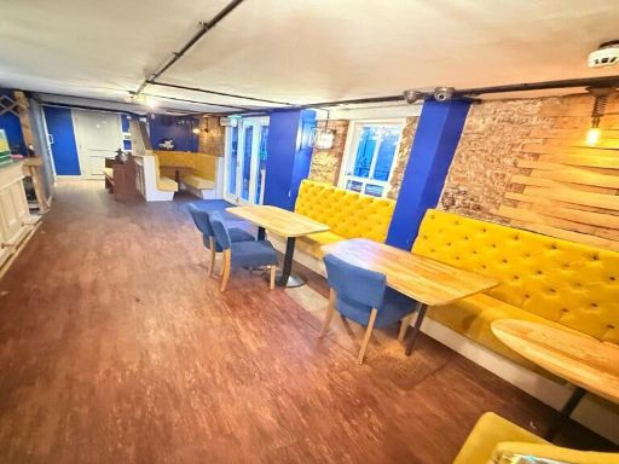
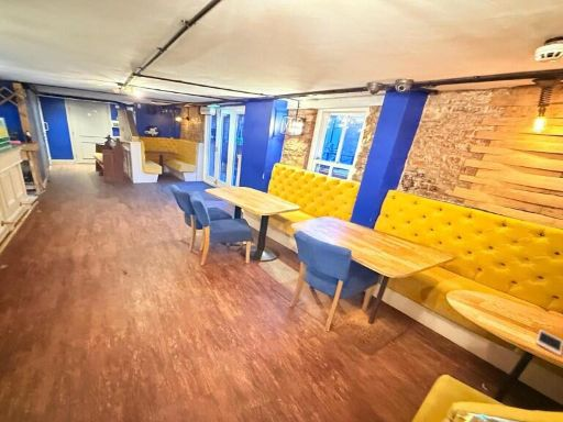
+ cell phone (549, 342)
